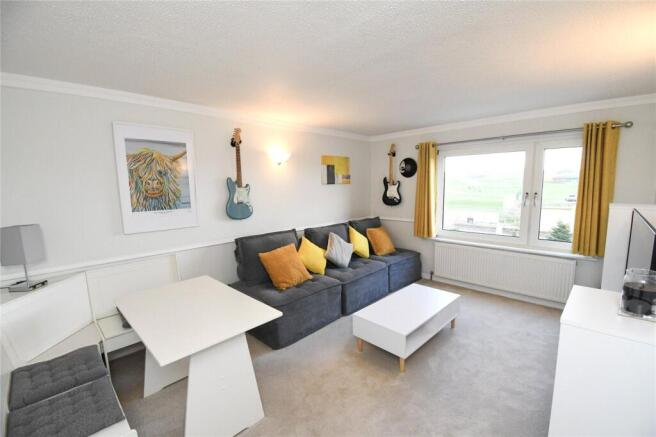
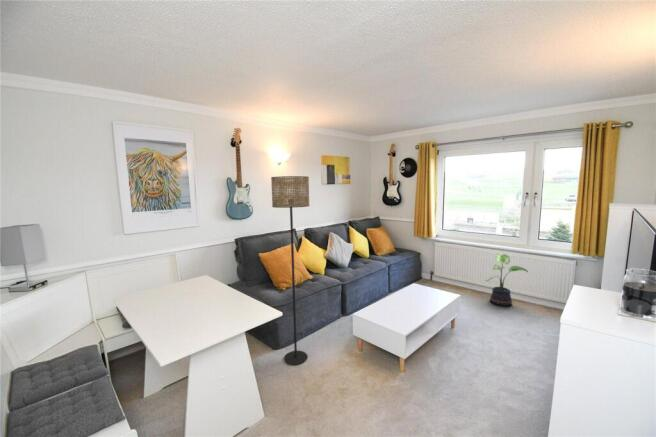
+ potted plant (504, 278)
+ floor lamp (293, 270)
